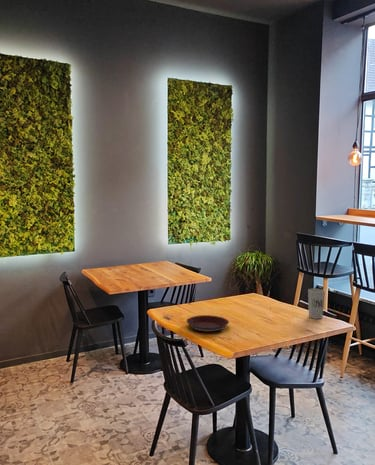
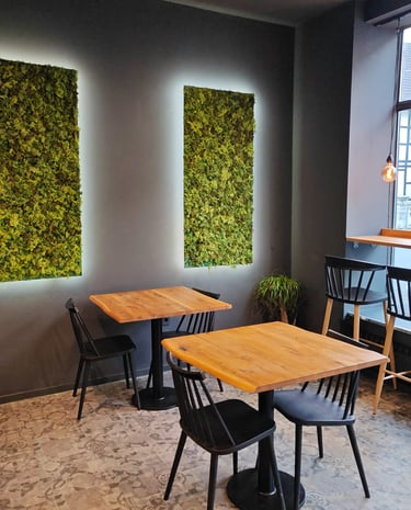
- plate (207, 324)
- cup (316, 303)
